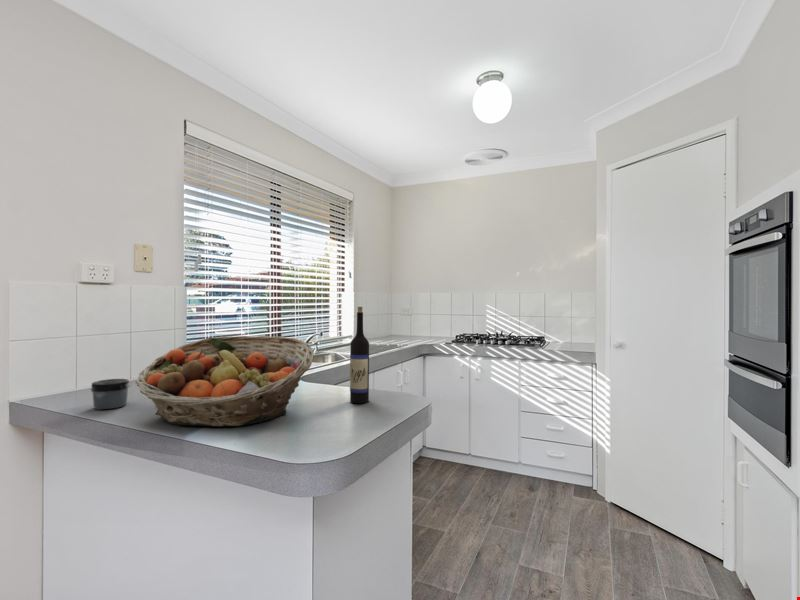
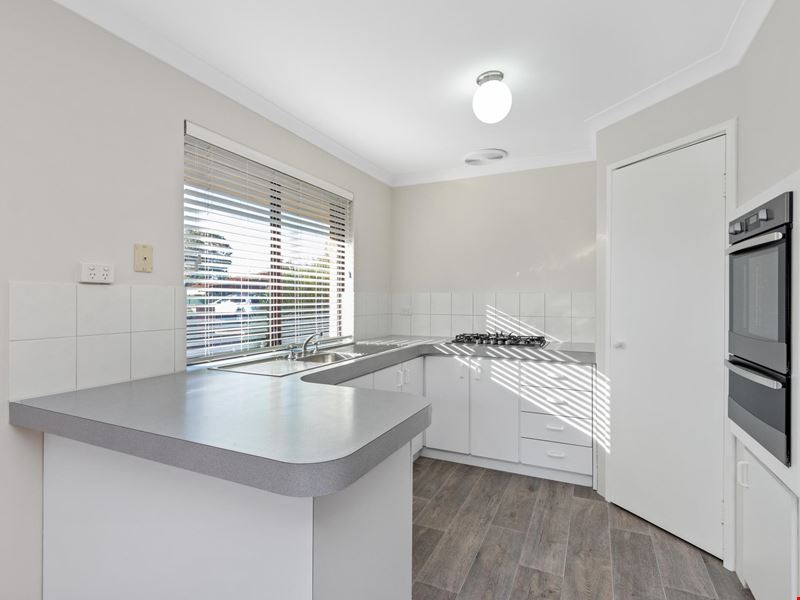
- jar (110, 393)
- wine bottle (359, 353)
- fruit basket (229, 375)
